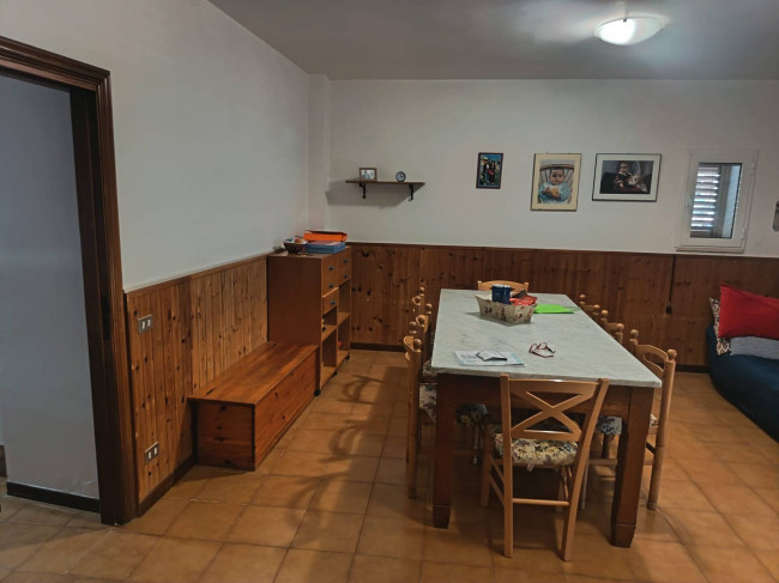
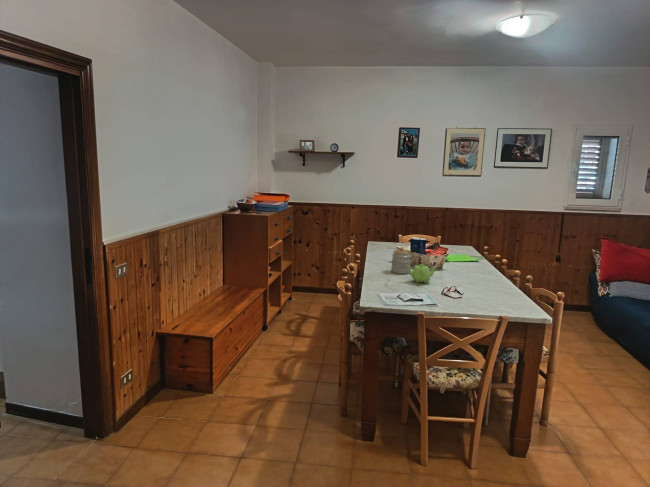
+ teapot (421, 273)
+ jar (401, 259)
